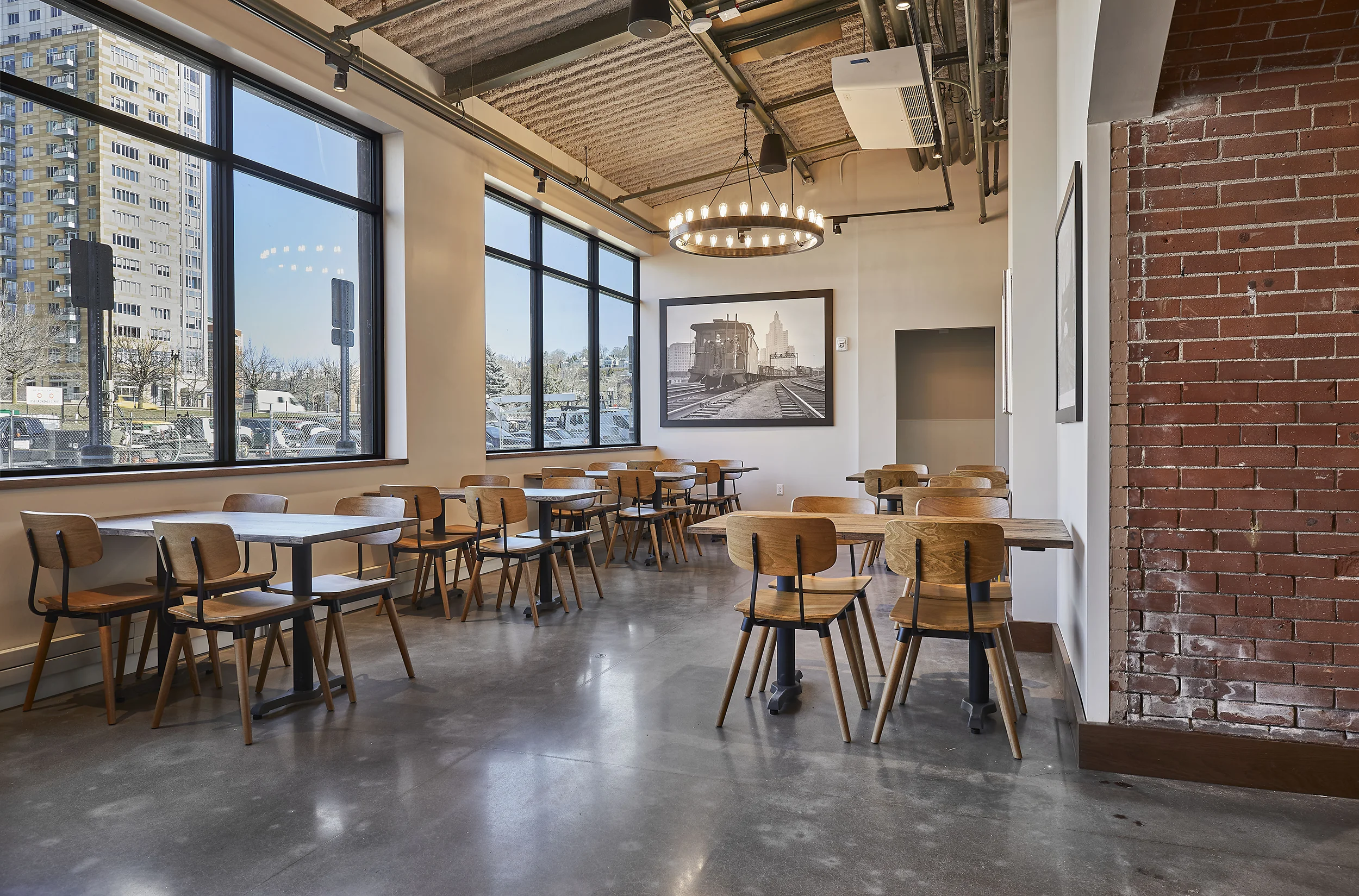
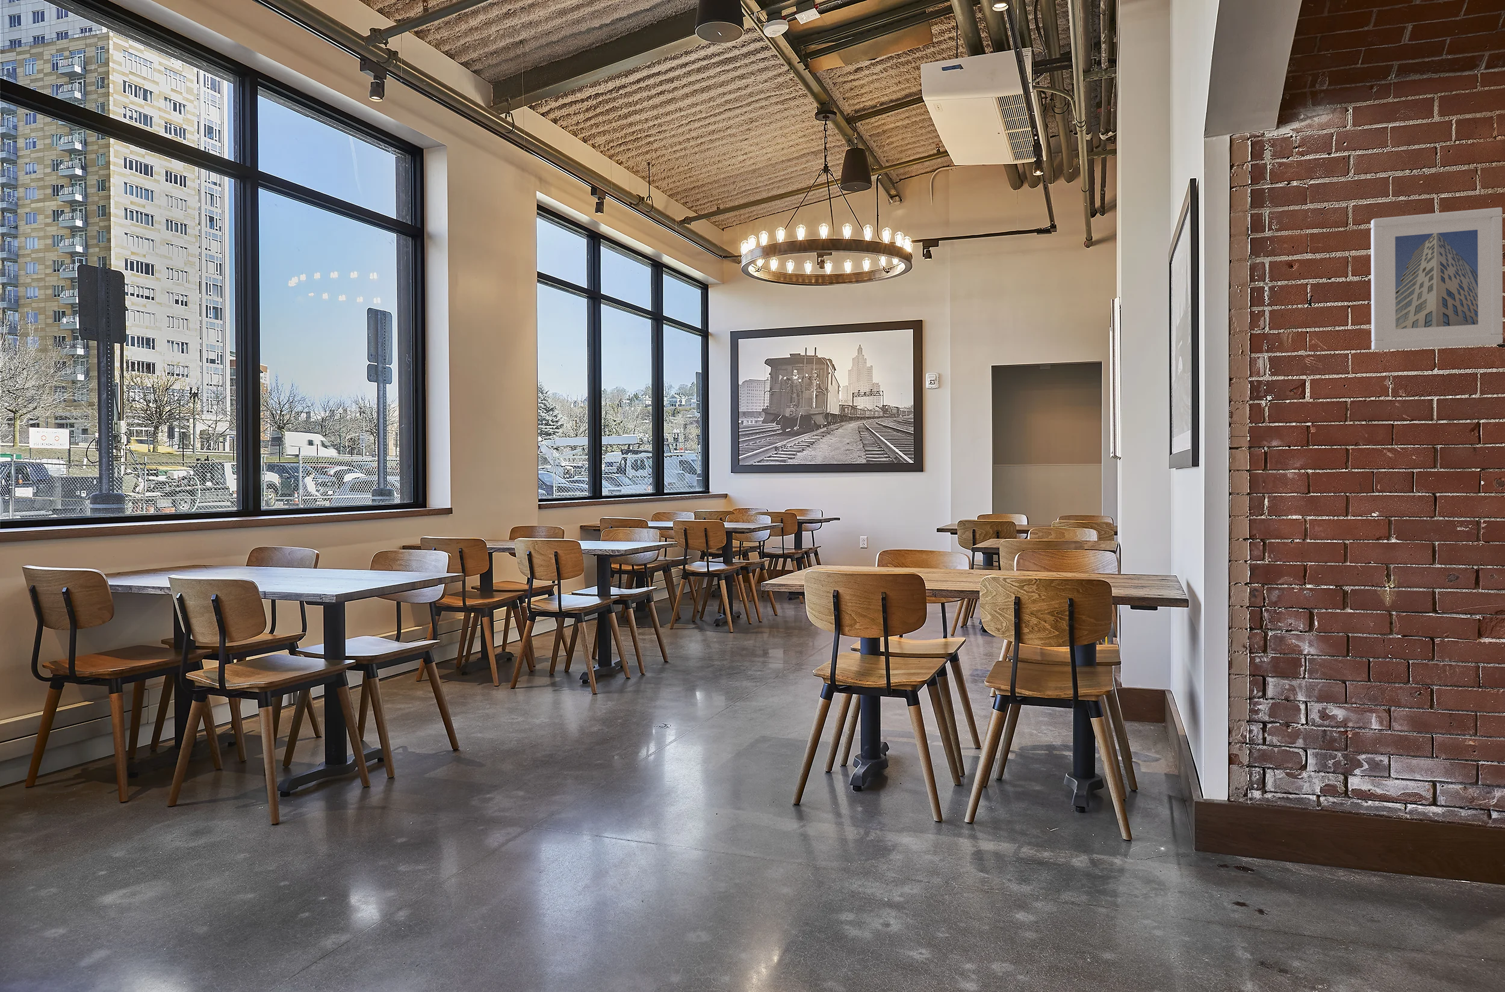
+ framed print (1435, 280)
